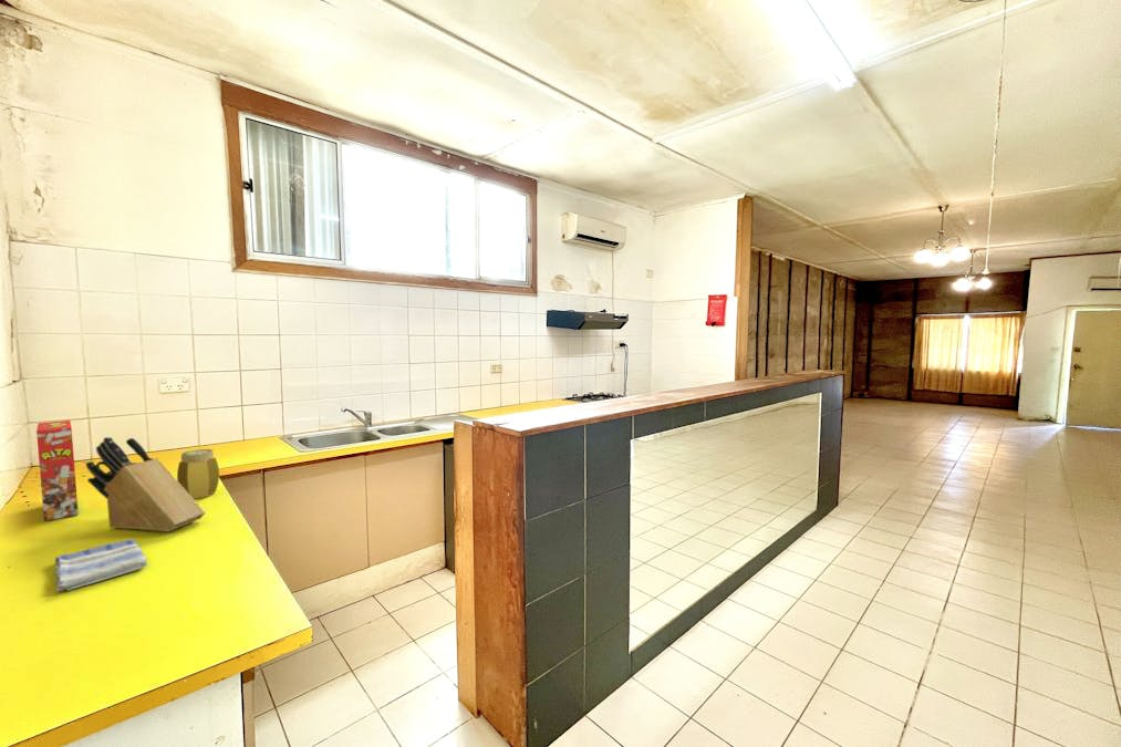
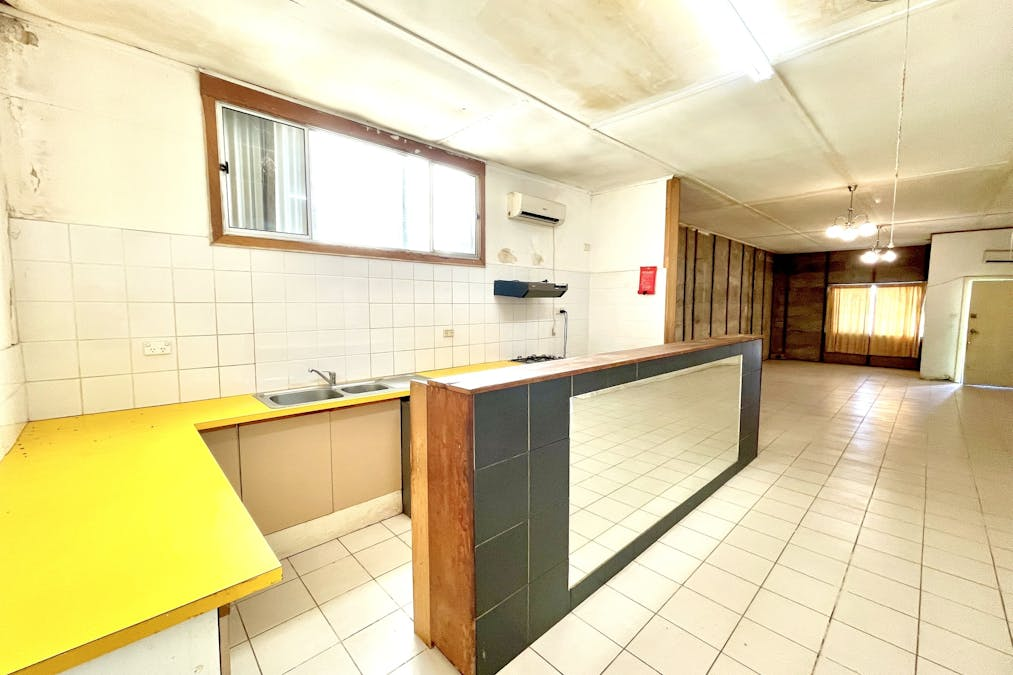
- cereal box (58, 467)
- knife block (144, 480)
- dish towel (101, 561)
- jar (198, 474)
